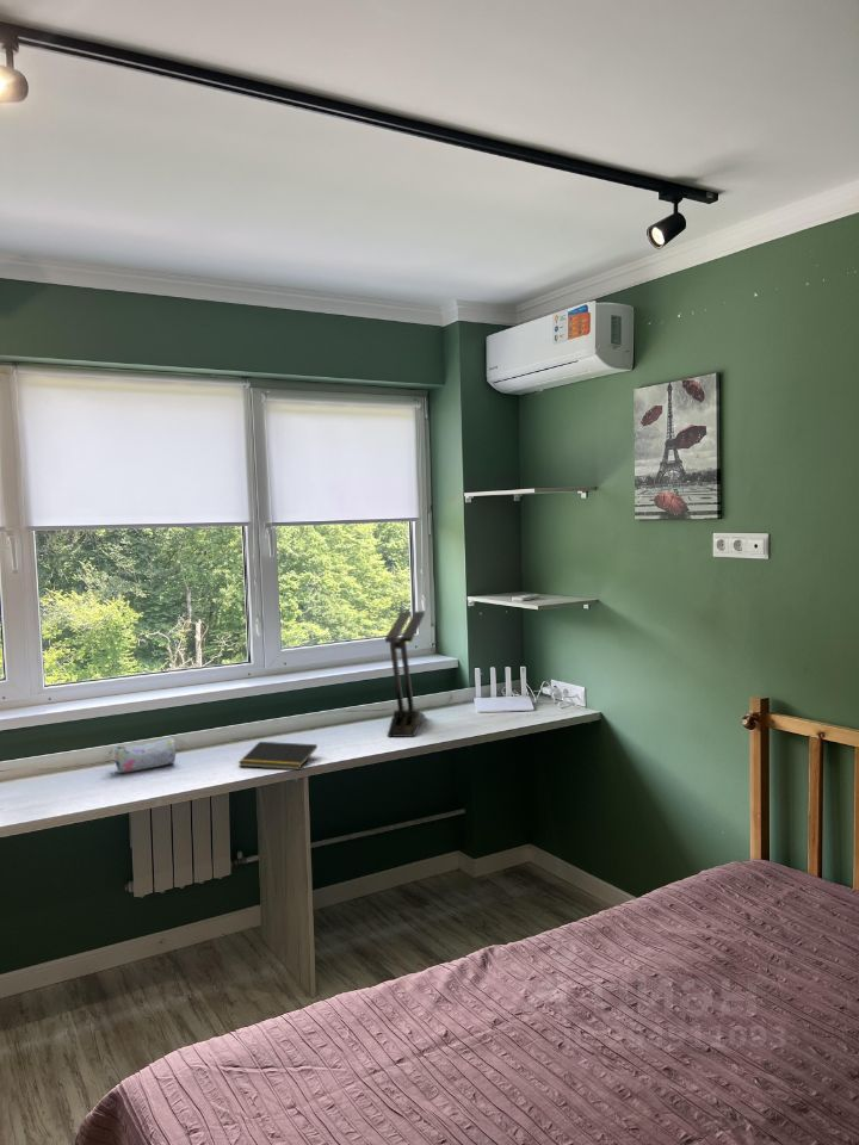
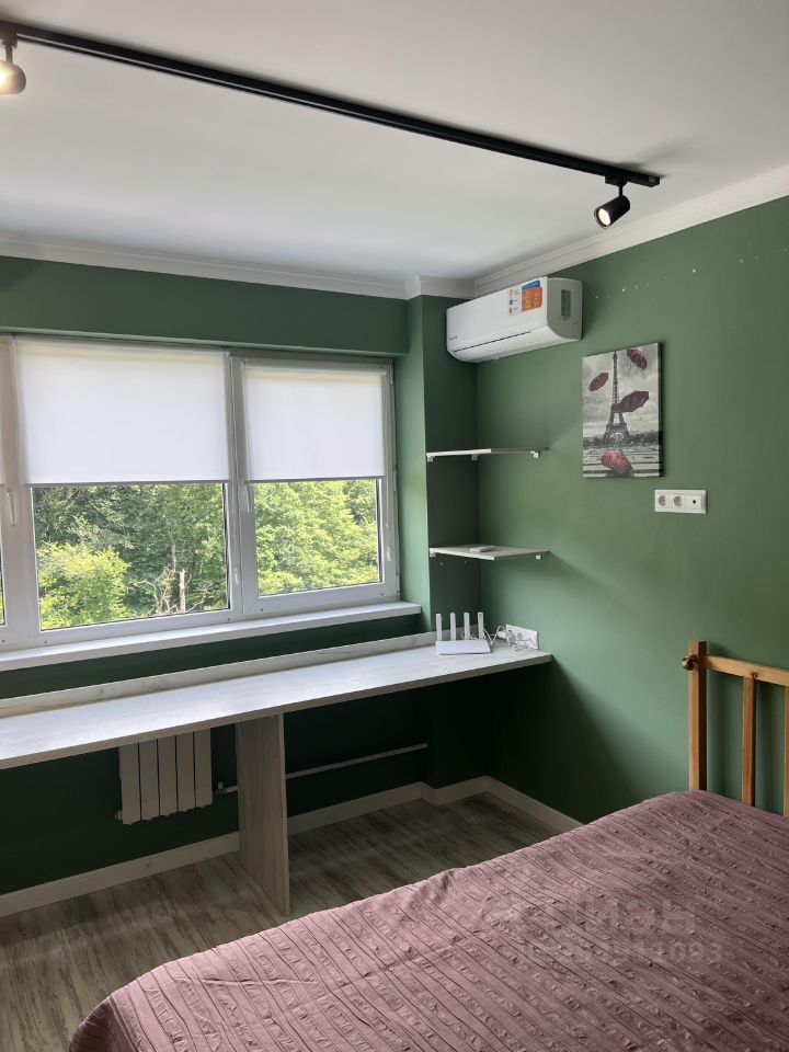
- pencil case (144, 755)
- notepad (278, 755)
- desk lamp (406, 670)
